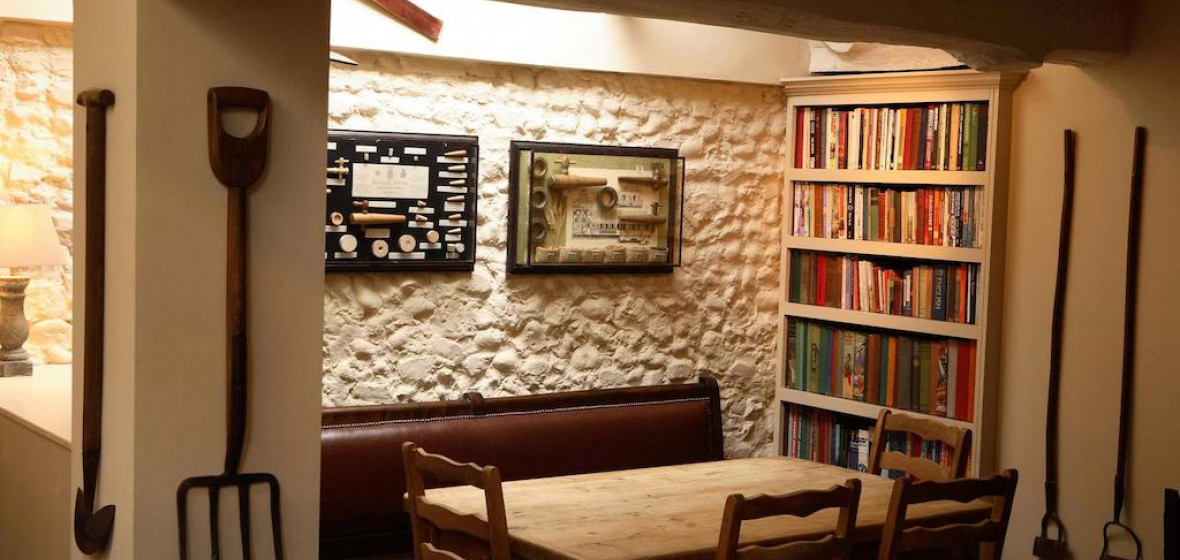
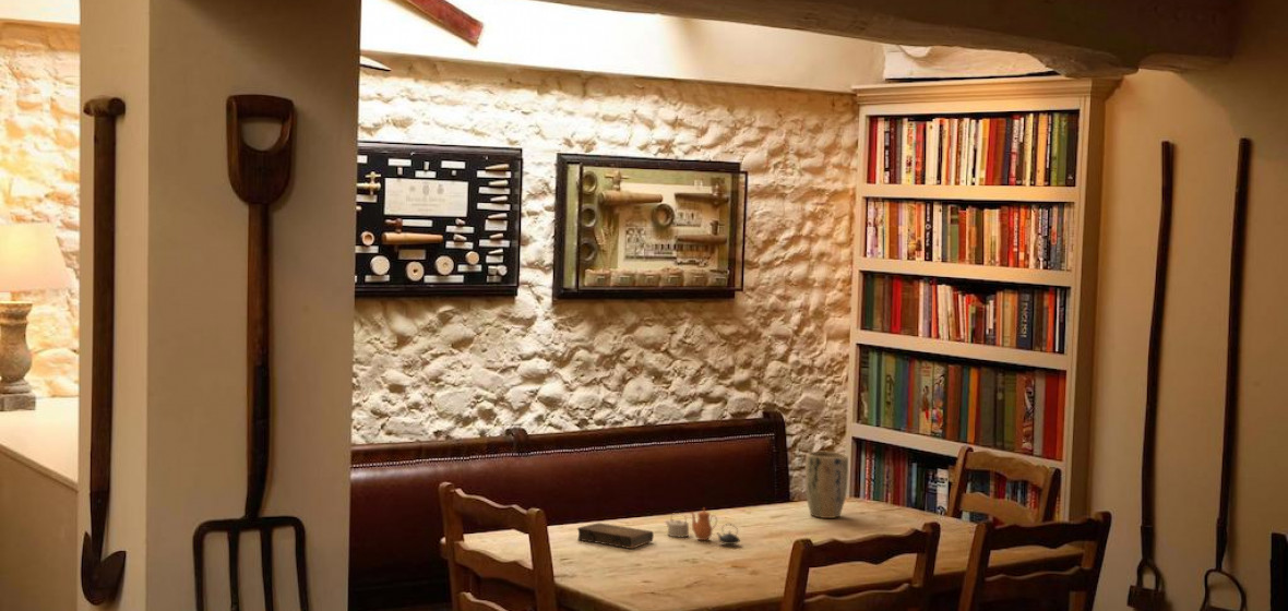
+ plant pot (825, 484)
+ book (615, 534)
+ teapot (701, 523)
